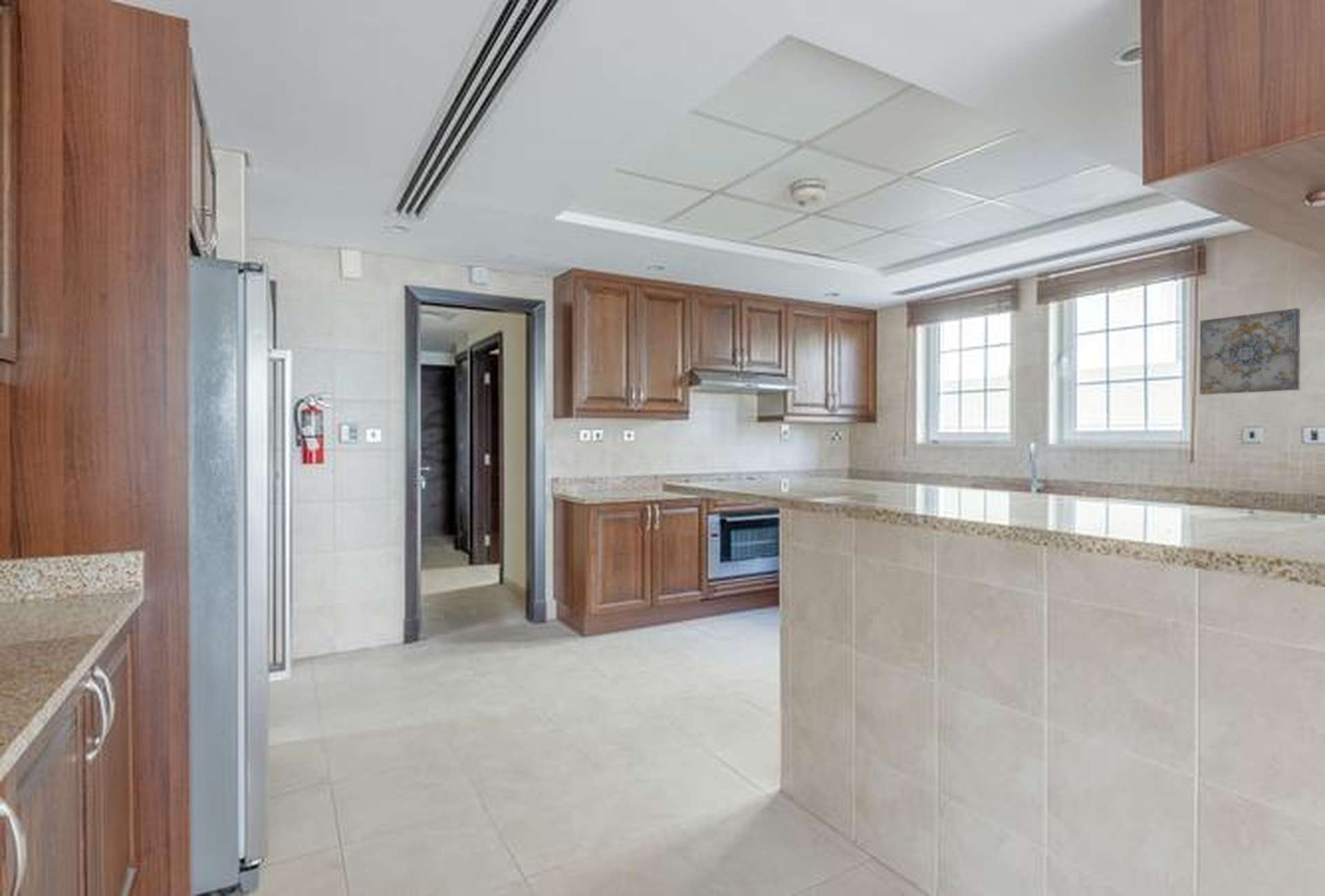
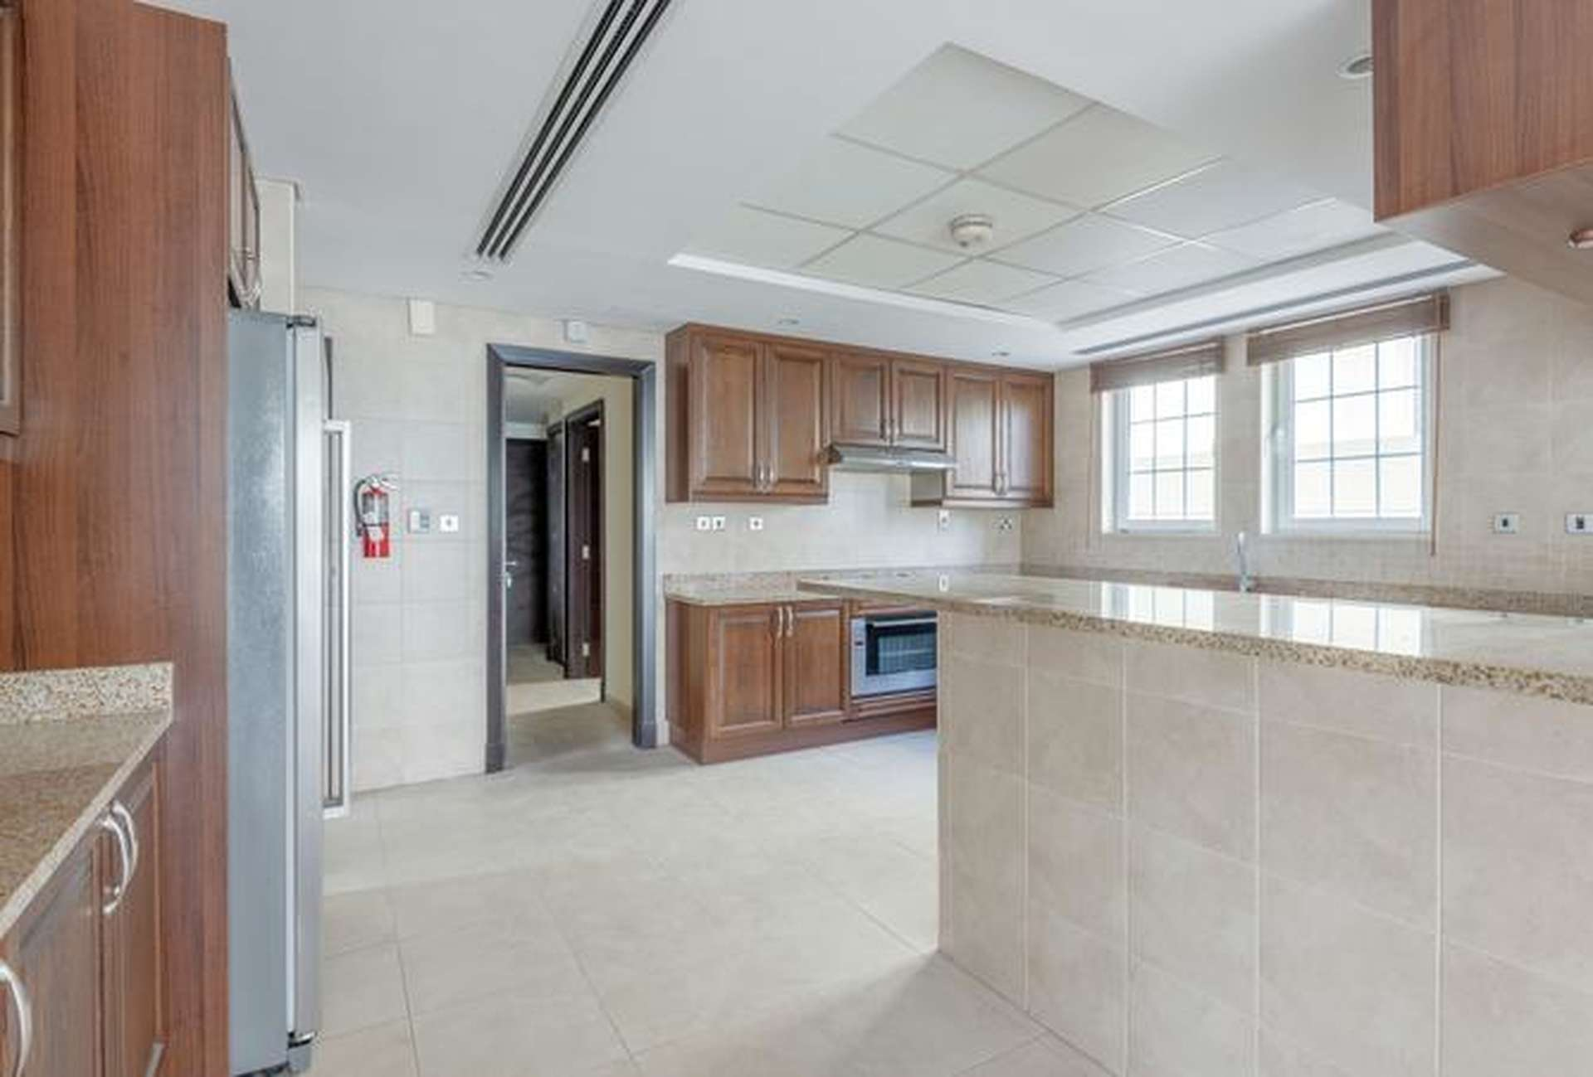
- wall art (1247, 353)
